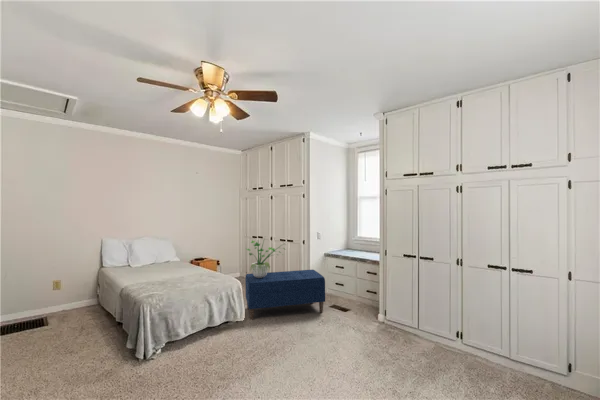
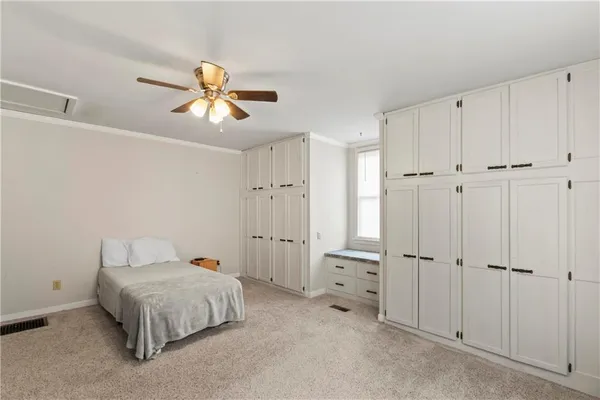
- bench (284, 293)
- potted plant (267, 252)
